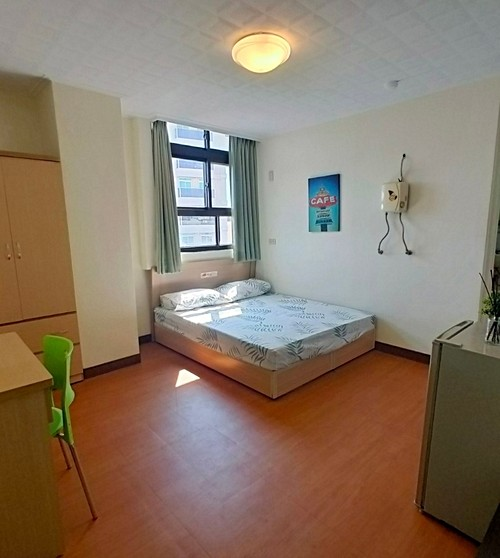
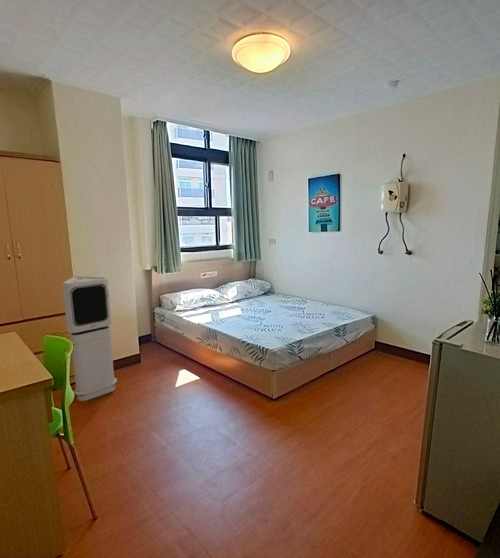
+ air purifier (87, 335)
